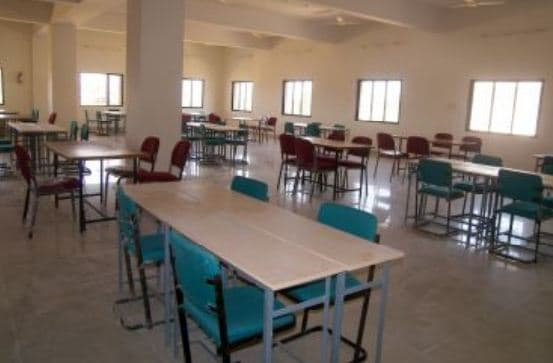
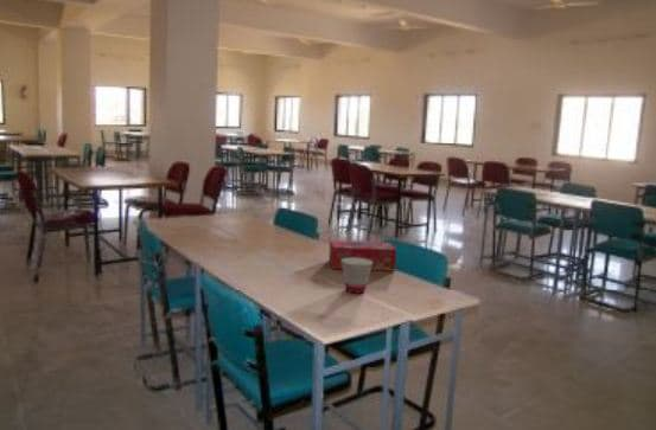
+ cup (356, 275)
+ tissue box (362, 255)
